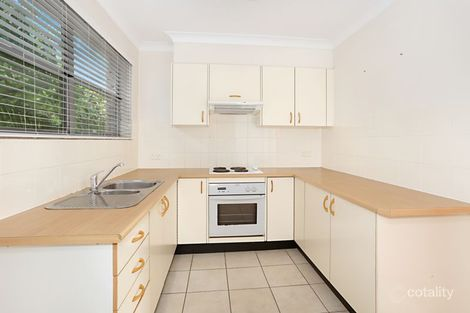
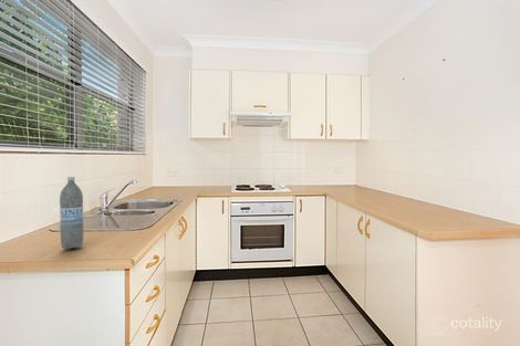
+ water bottle (71, 212)
